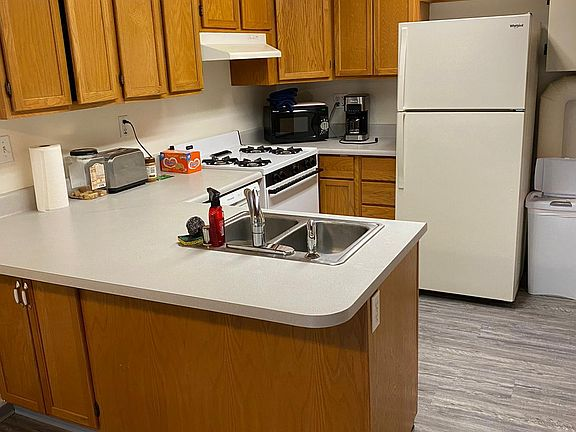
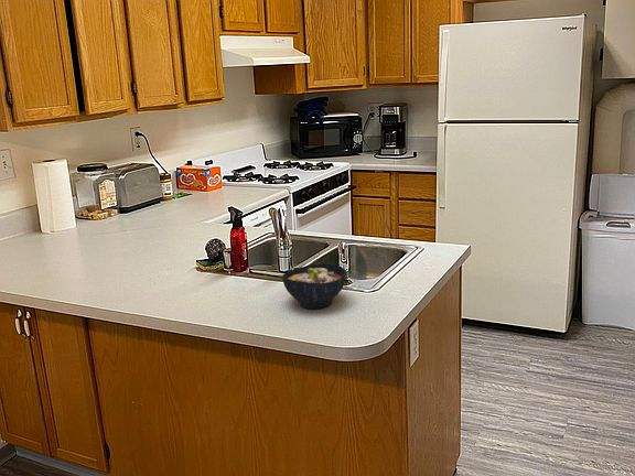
+ bowl (314, 285)
